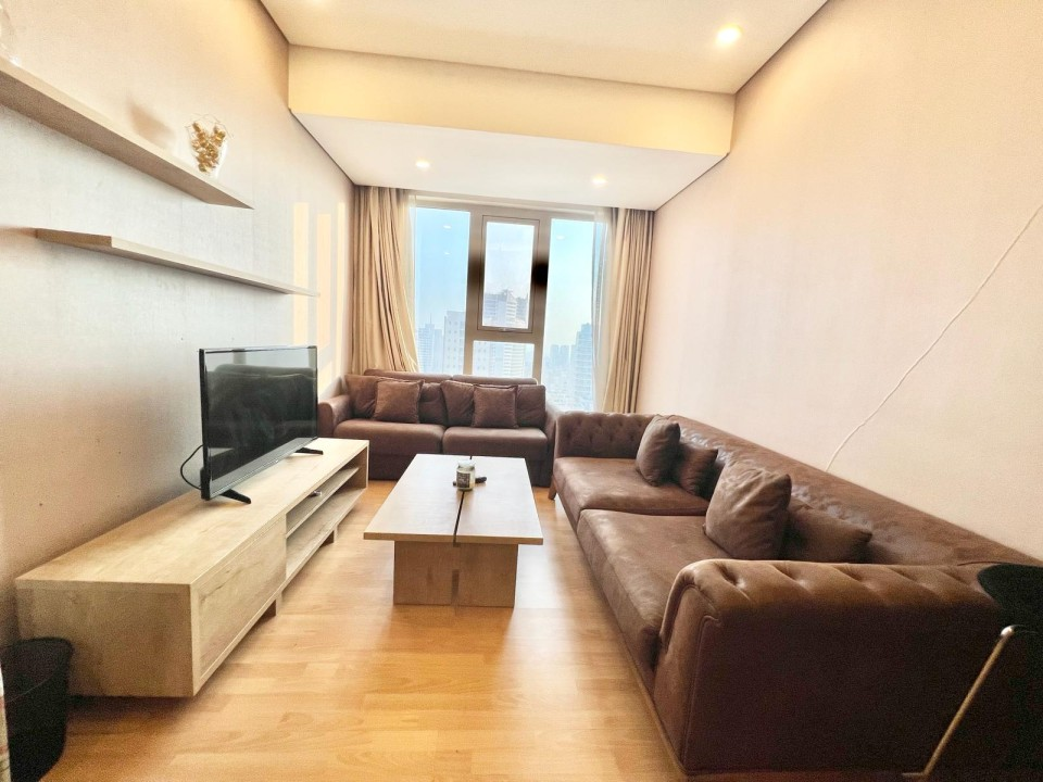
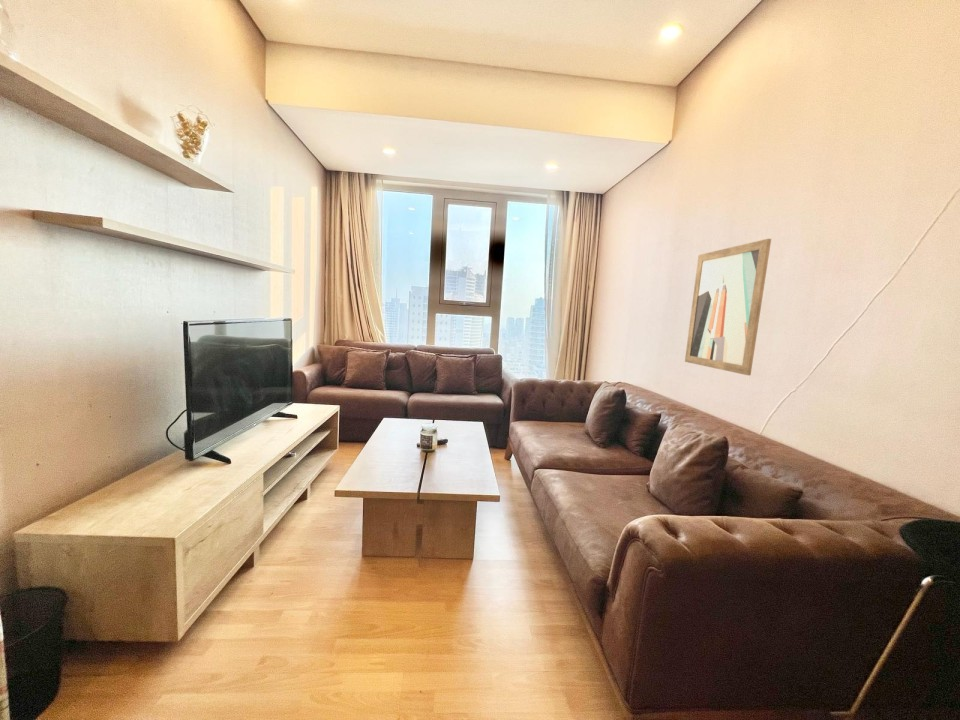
+ wall art (721, 309)
